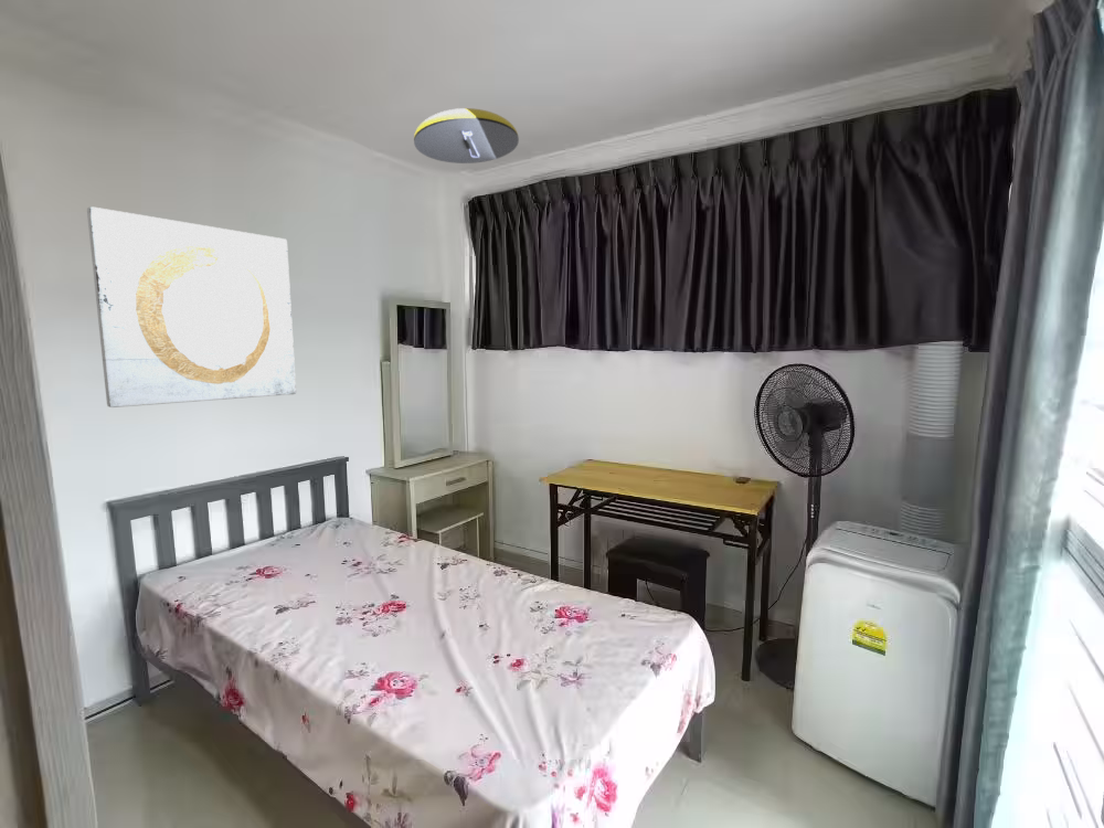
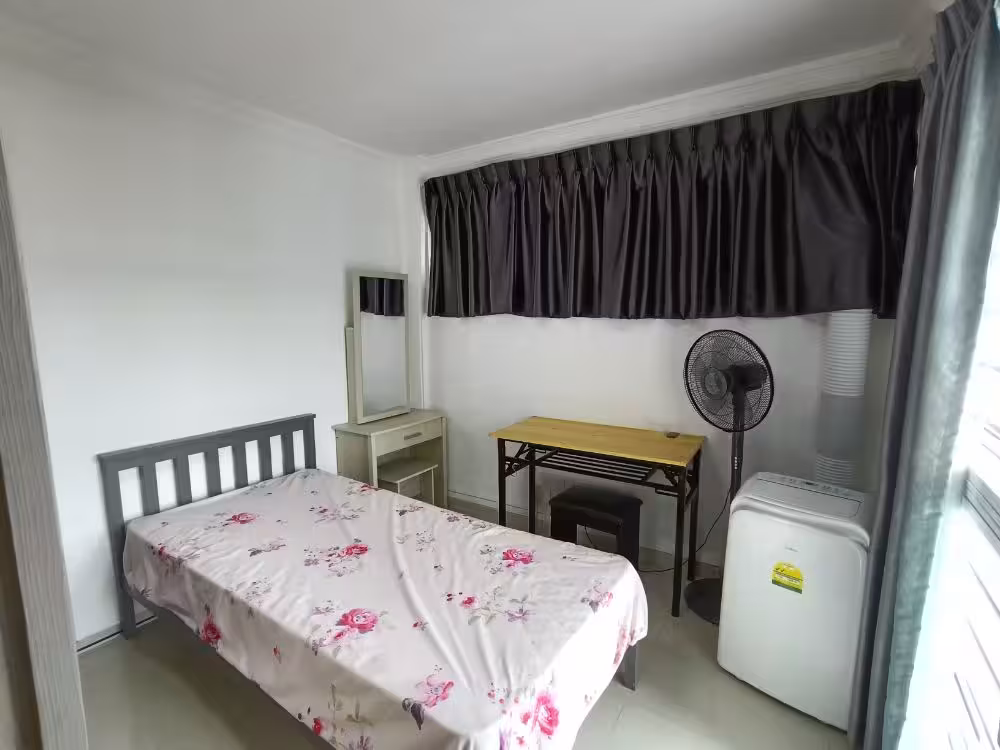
- wall art (205, 314)
- ceiling light (466, 132)
